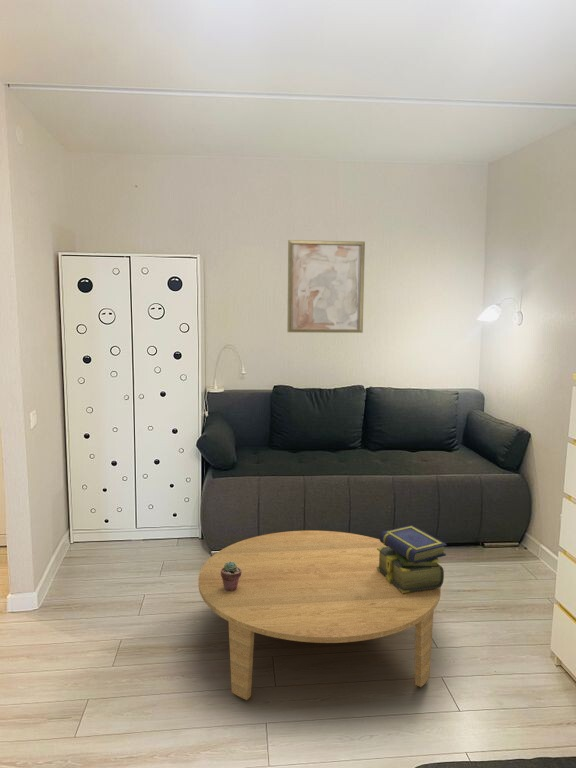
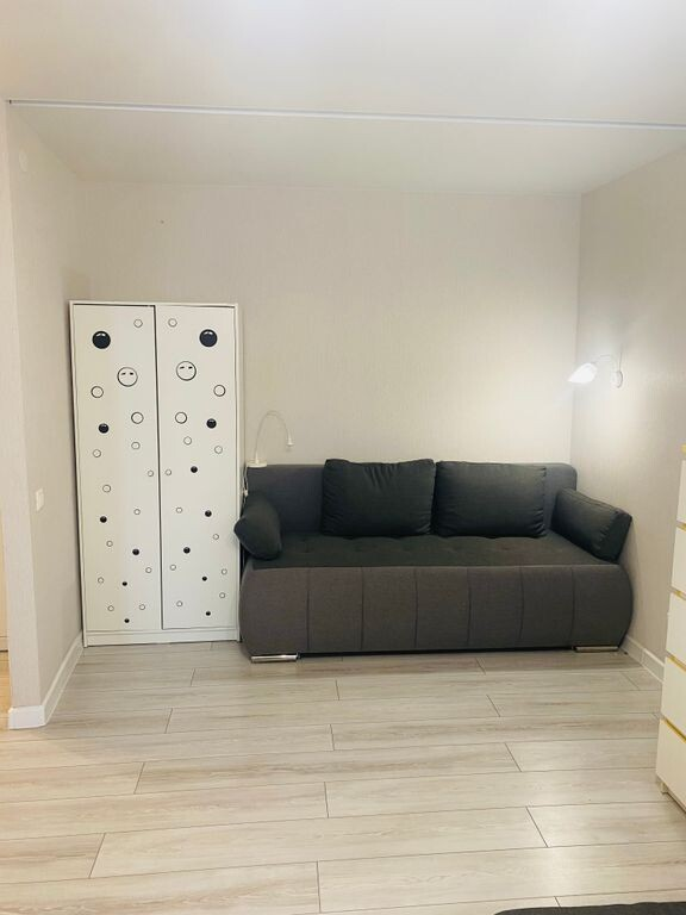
- coffee table (318, 606)
- wall art (326, 287)
- stack of books (412, 557)
- potted succulent (230, 575)
